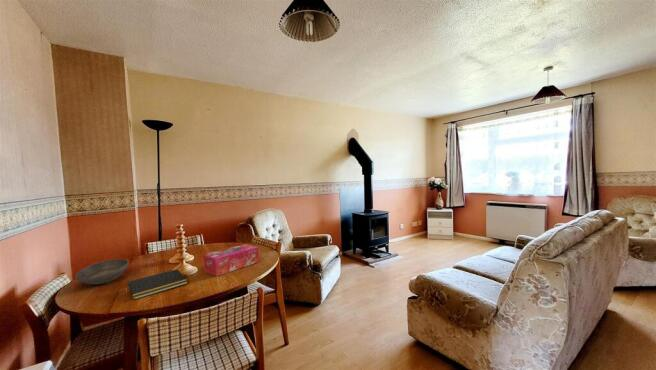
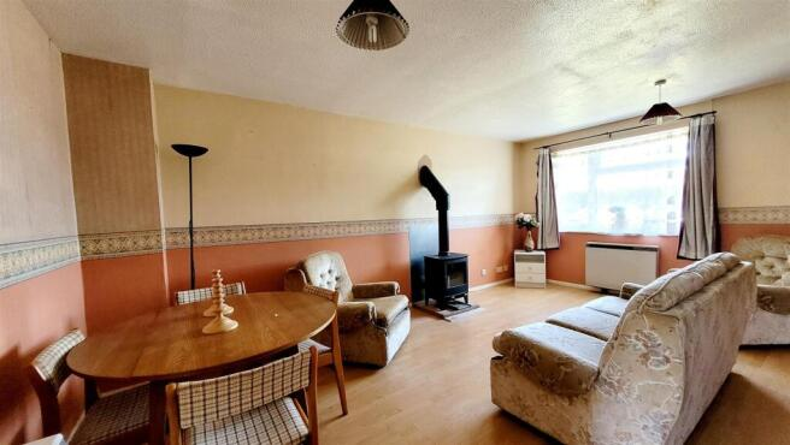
- notepad (158, 282)
- tissue box (232, 258)
- bowl (103, 273)
